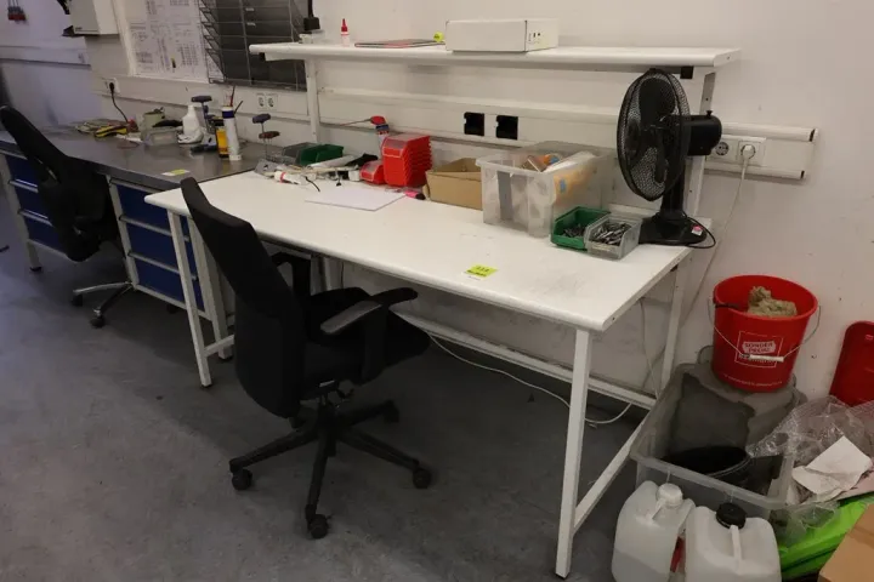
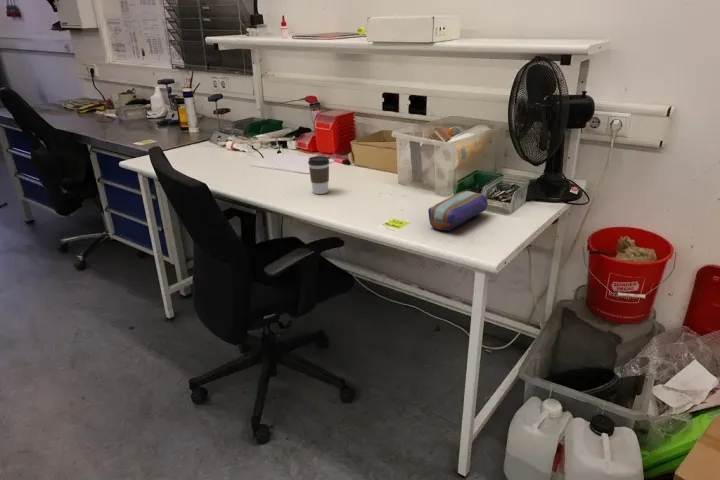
+ coffee cup (319, 175)
+ pencil case (459, 209)
